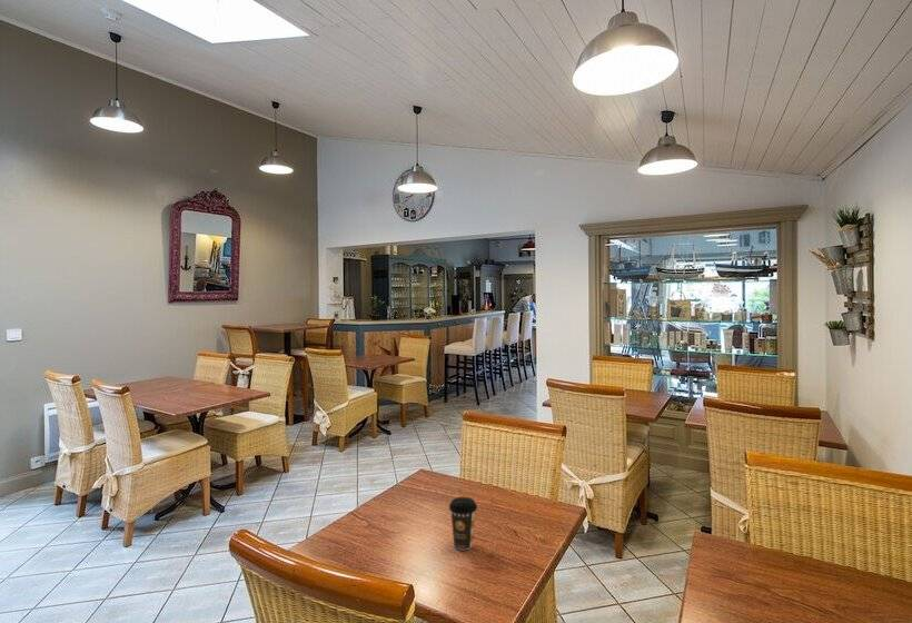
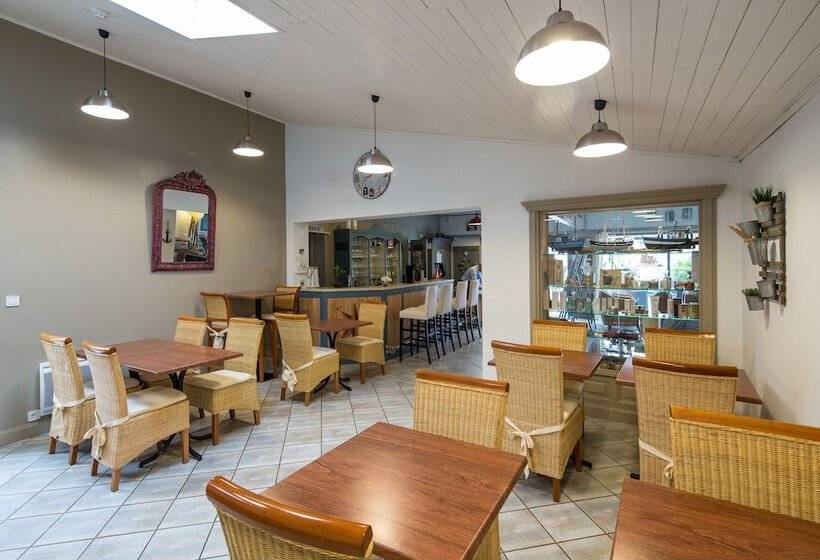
- coffee cup (463, 523)
